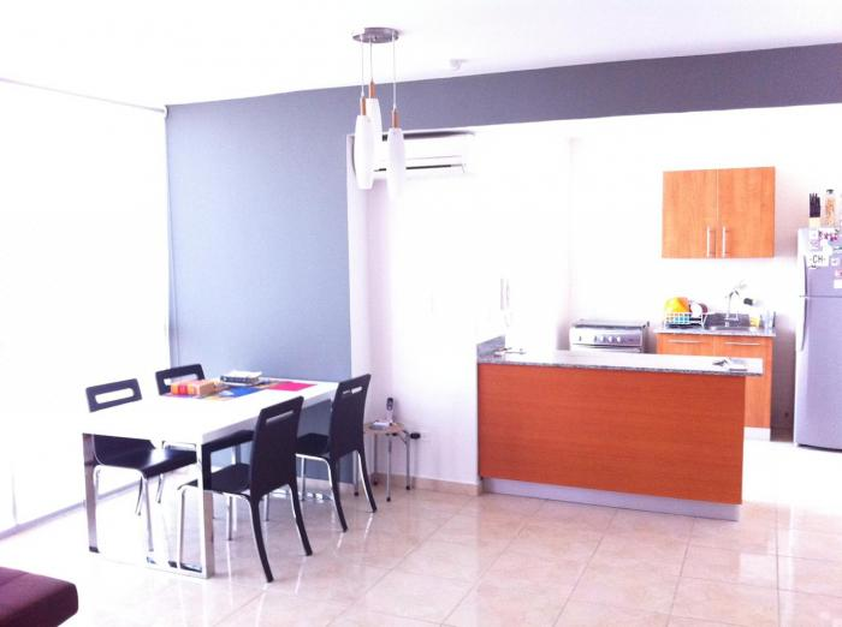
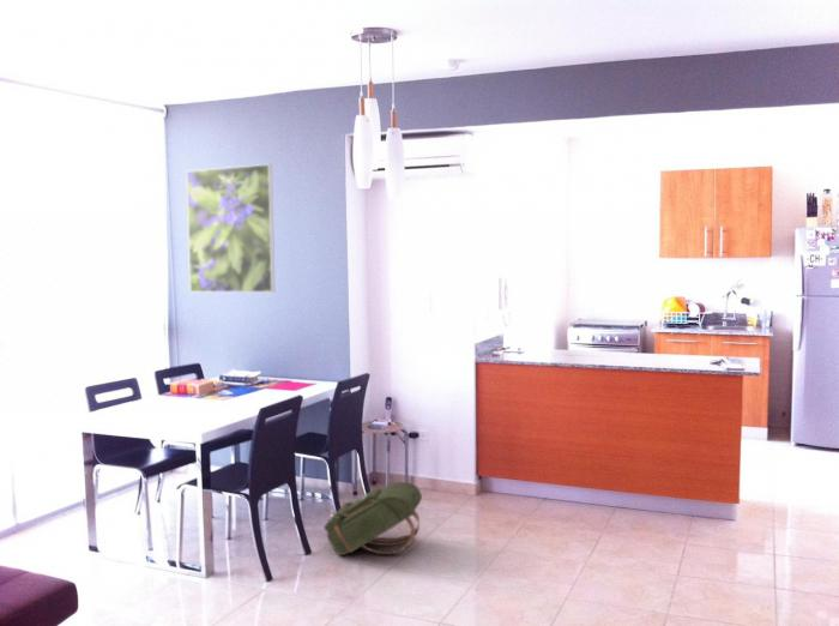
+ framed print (229, 230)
+ backpack (375, 518)
